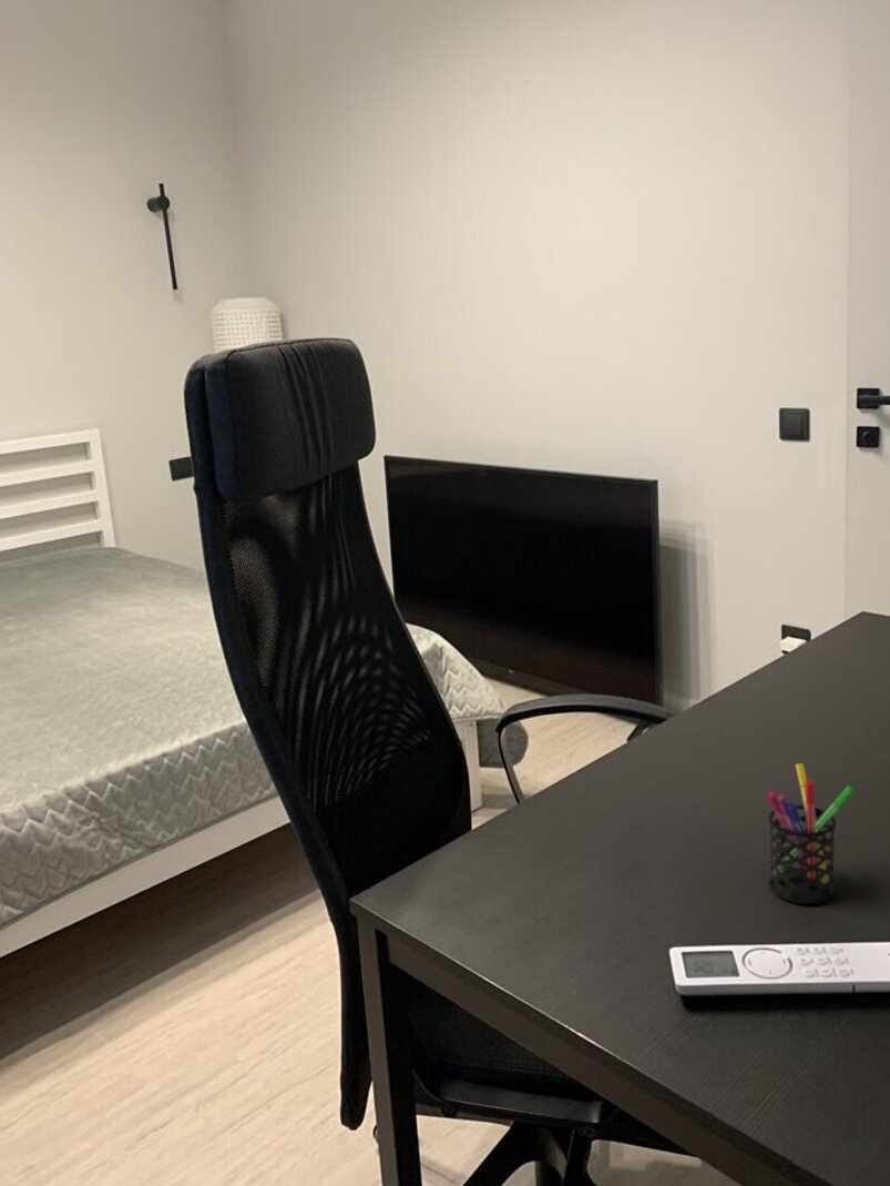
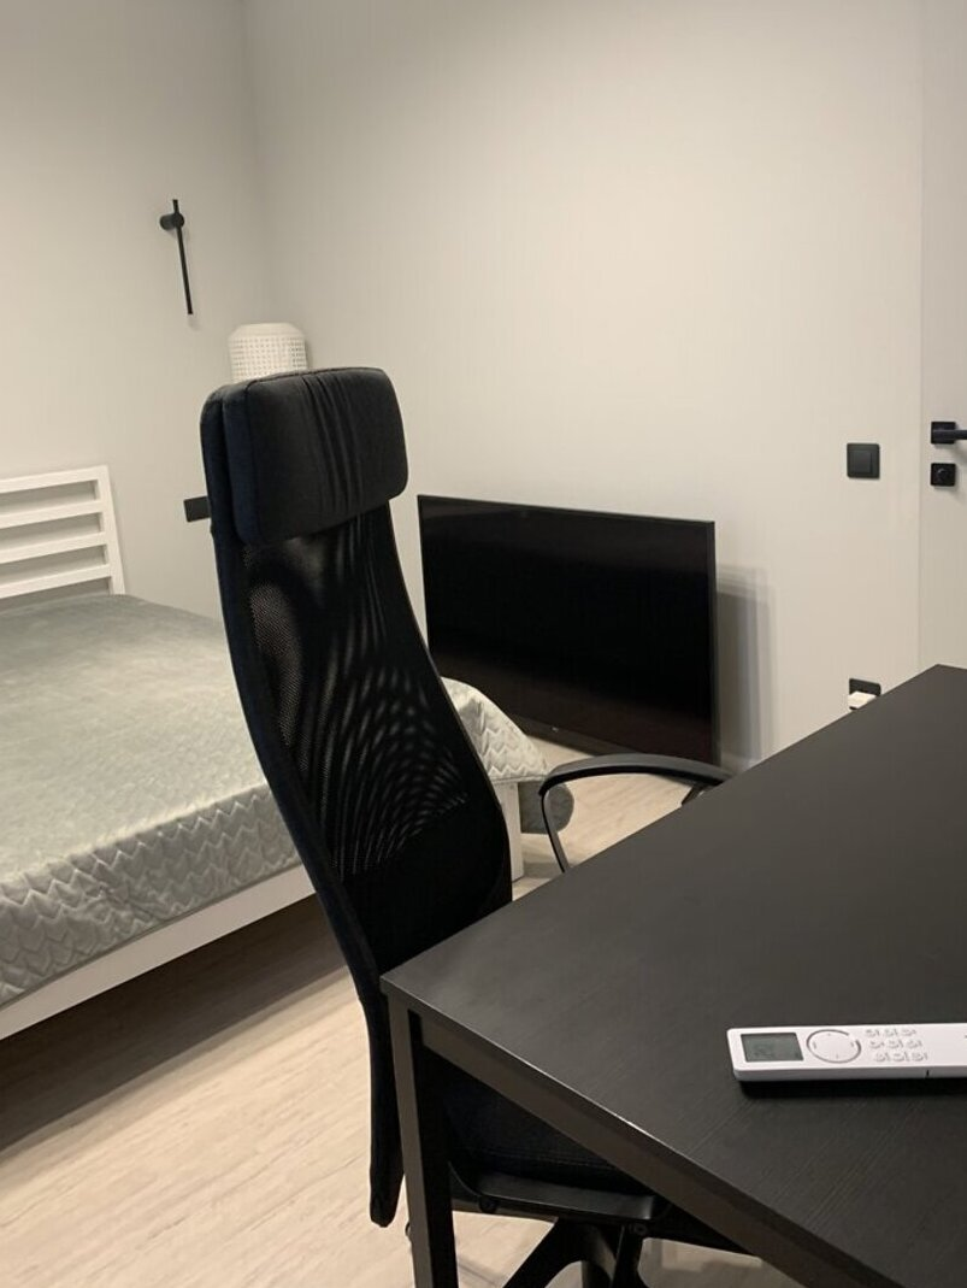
- pen holder (810, 830)
